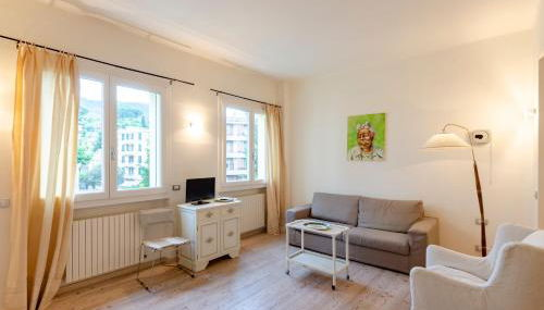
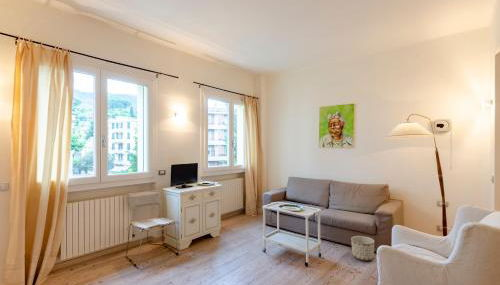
+ planter (362, 248)
